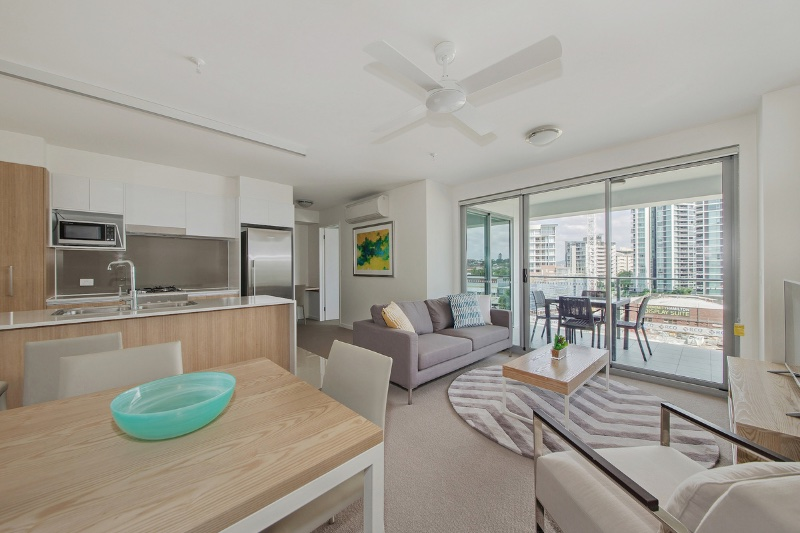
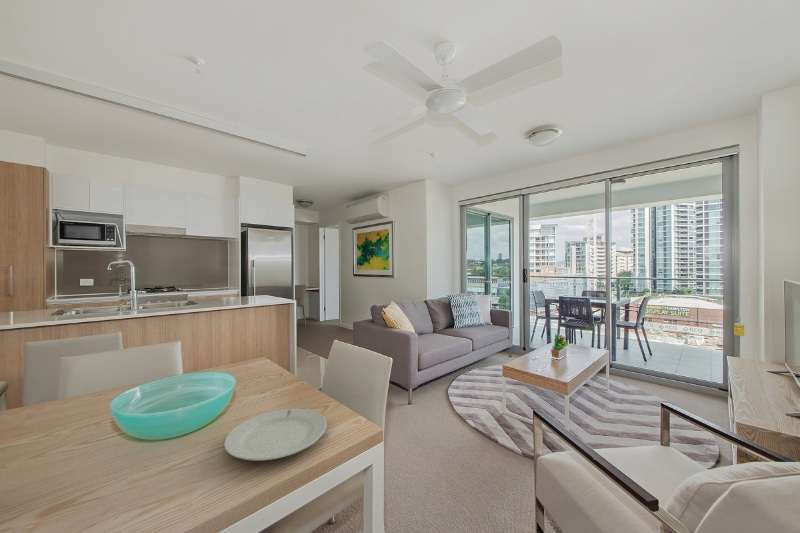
+ chinaware (278, 434)
